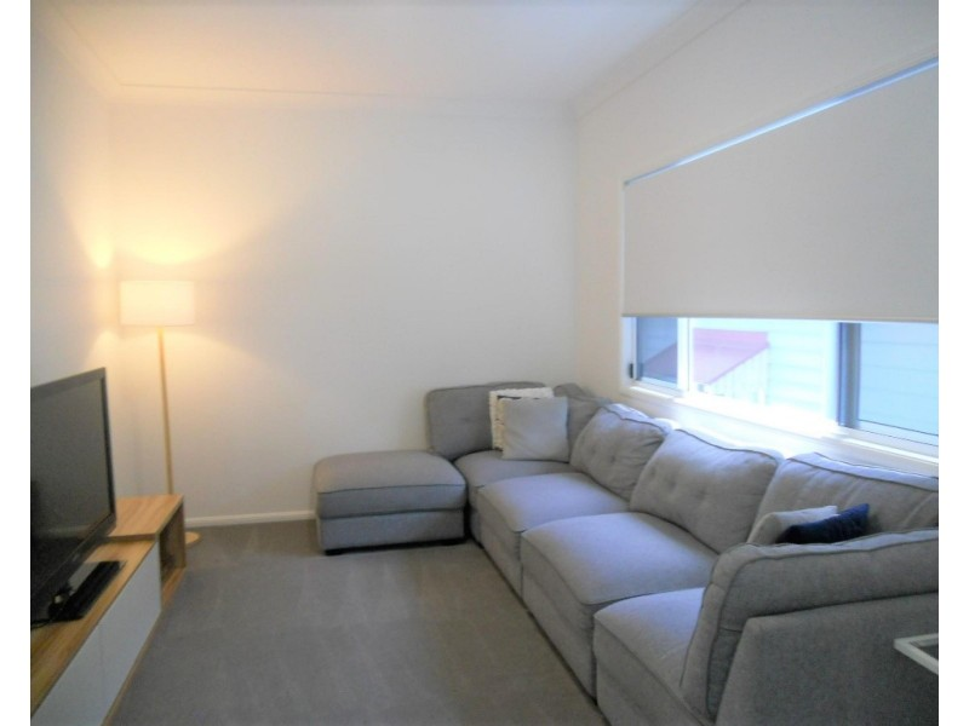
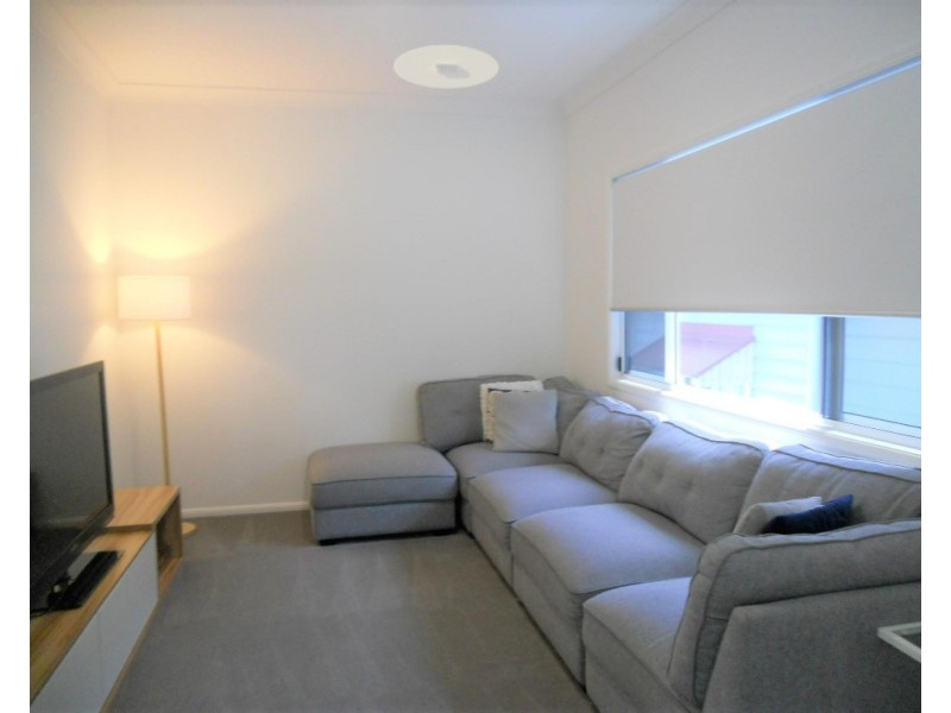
+ ceiling light (446, 63)
